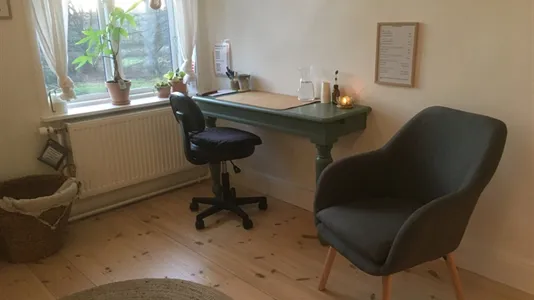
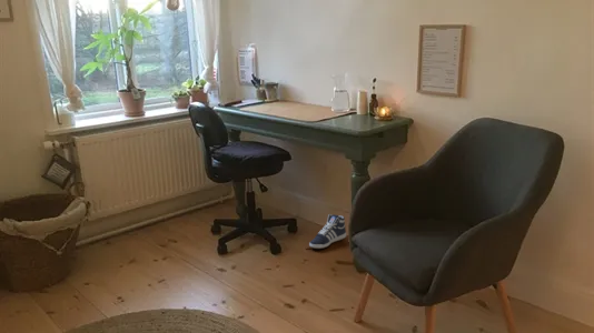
+ sneaker (327, 230)
